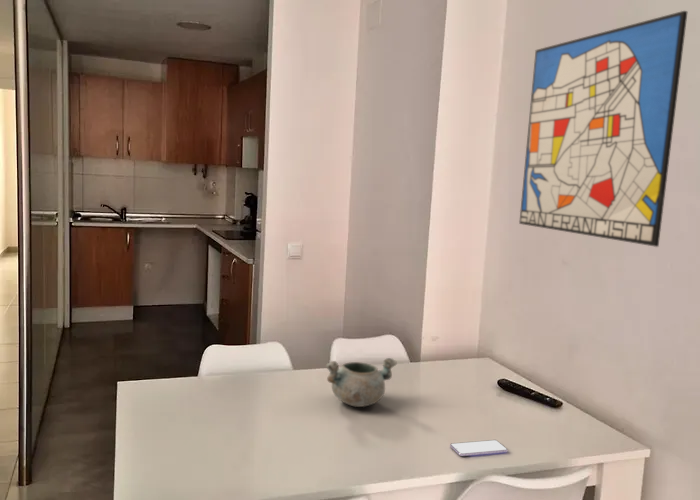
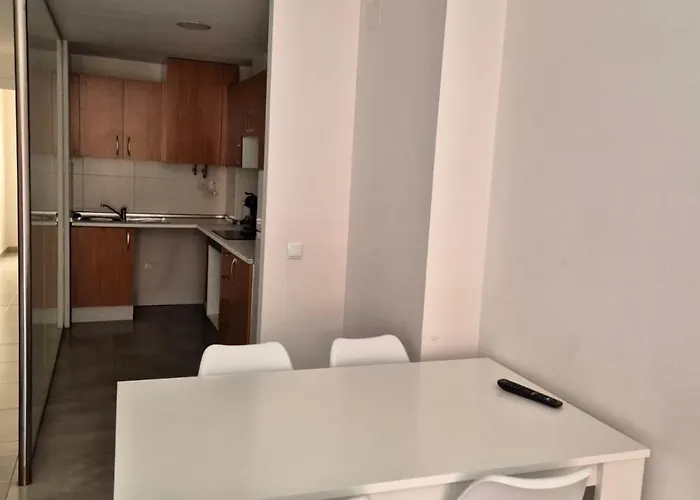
- smartphone (478, 447)
- wall art (588, 135)
- decorative bowl (359, 380)
